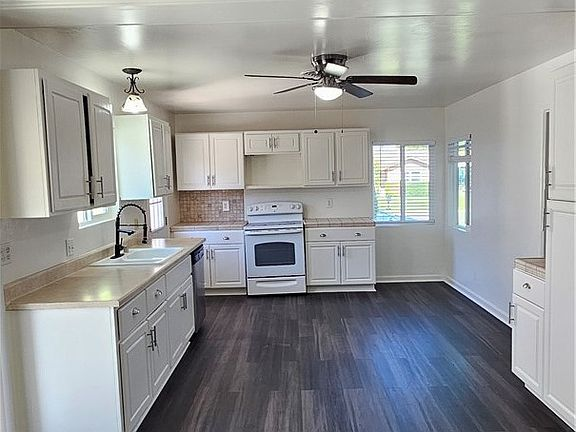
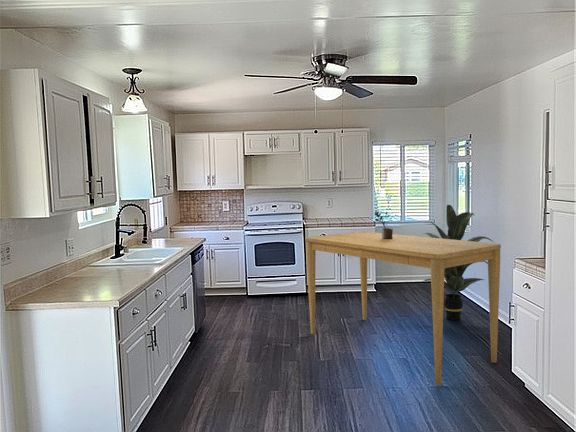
+ dining table (366, 293)
+ potted plant (383, 224)
+ indoor plant (454, 266)
